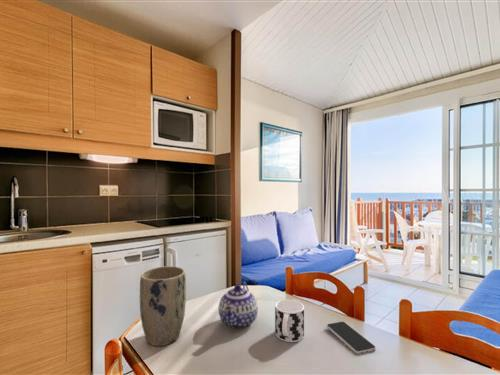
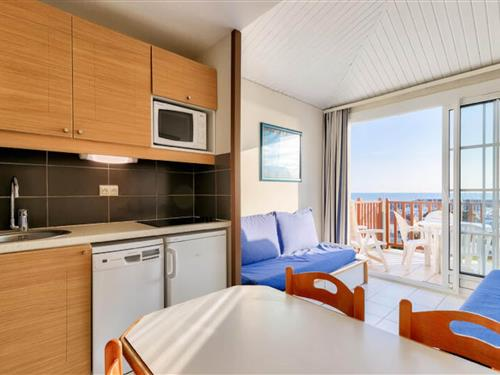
- plant pot (163, 304)
- smartphone (349, 336)
- cup (288, 322)
- teapot (238, 303)
